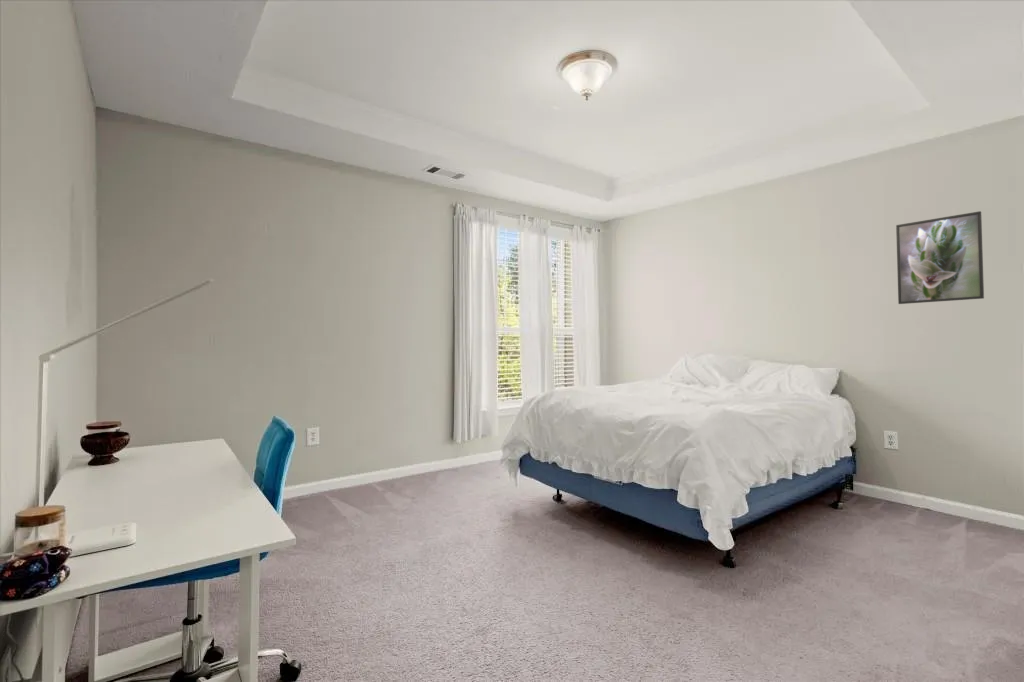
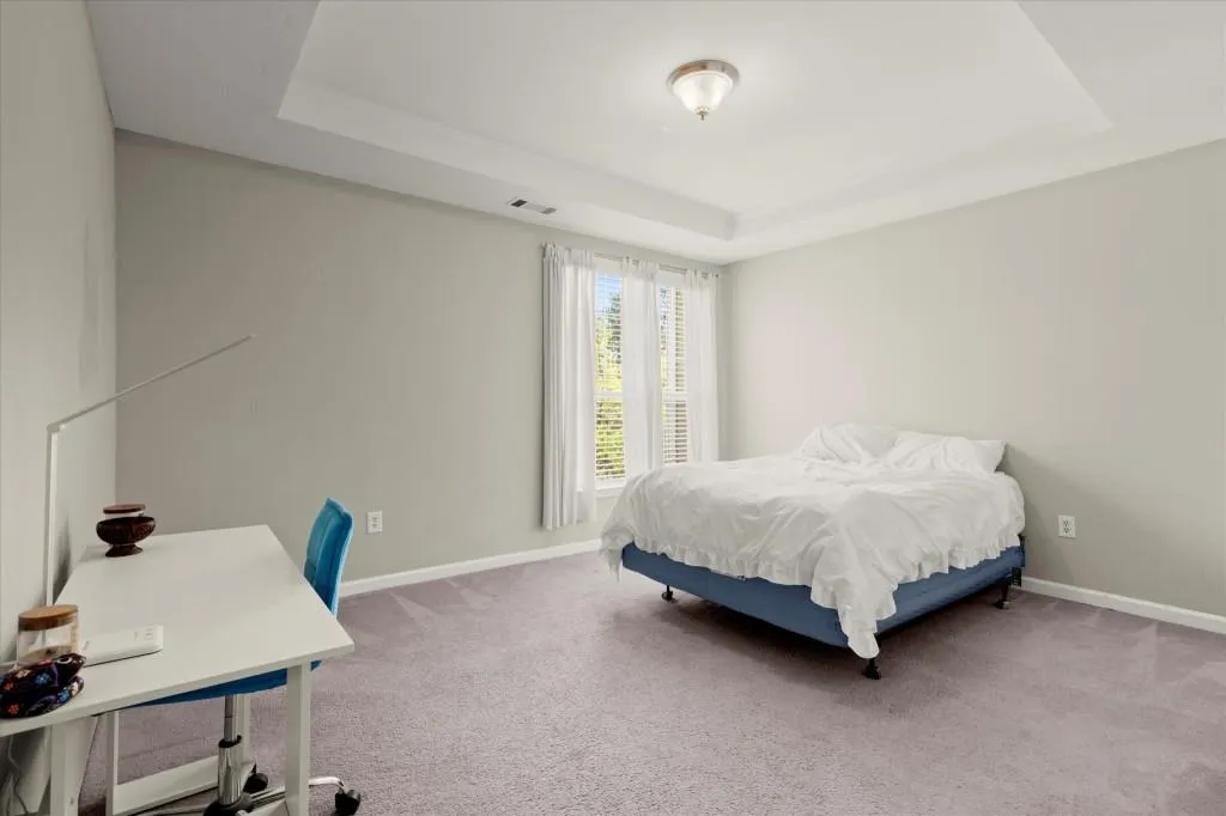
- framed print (937, 259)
